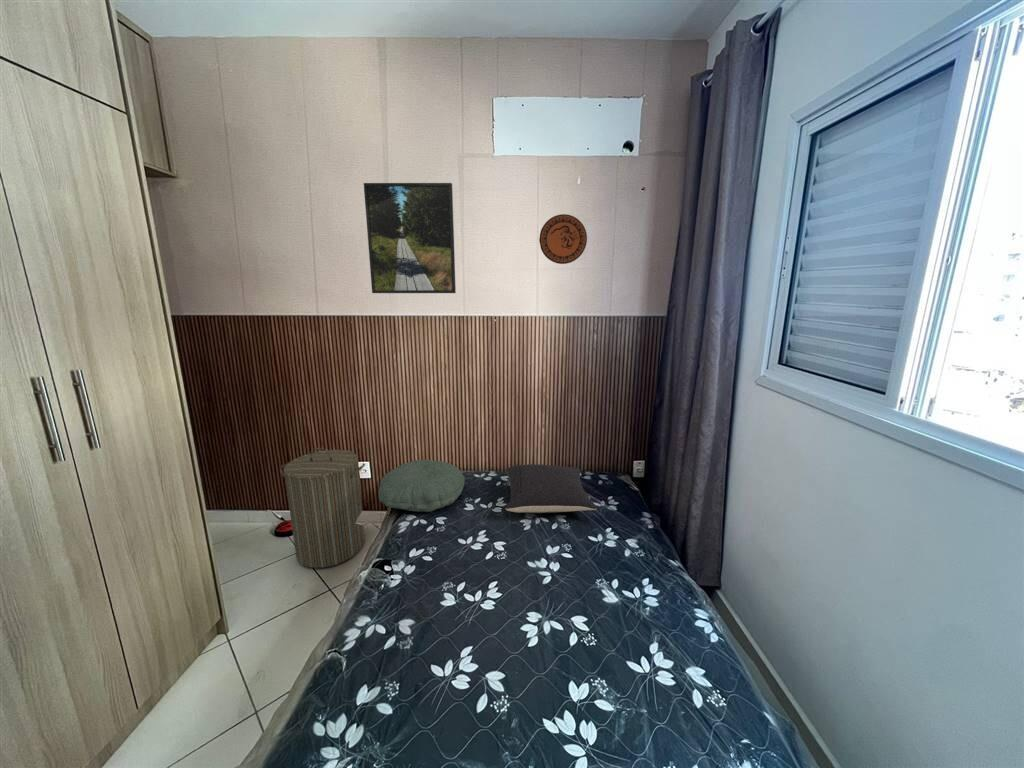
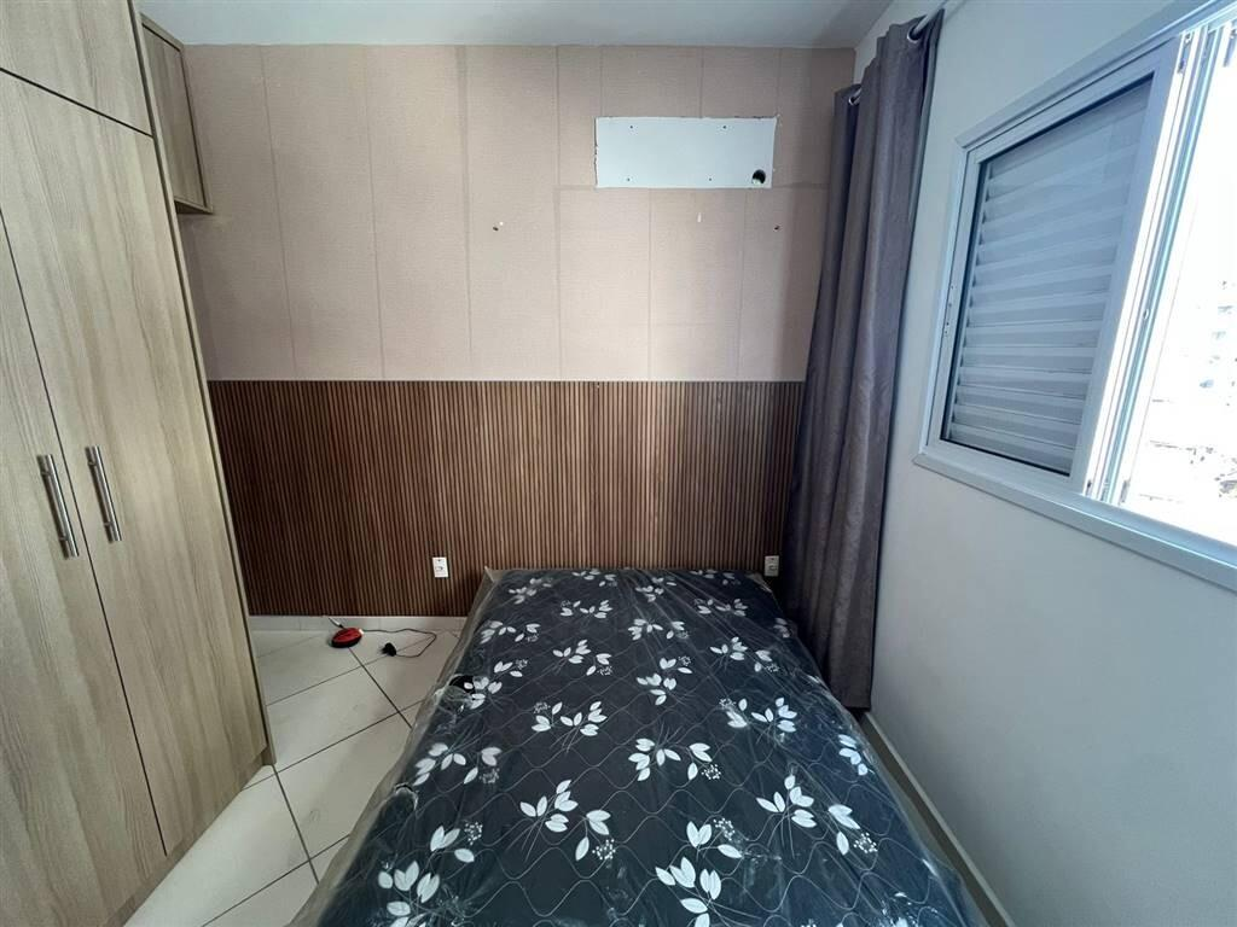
- laundry hamper (326, 499)
- decorative plate (563, 239)
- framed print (411, 239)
- pillow (422, 483)
- pillow (546, 486)
